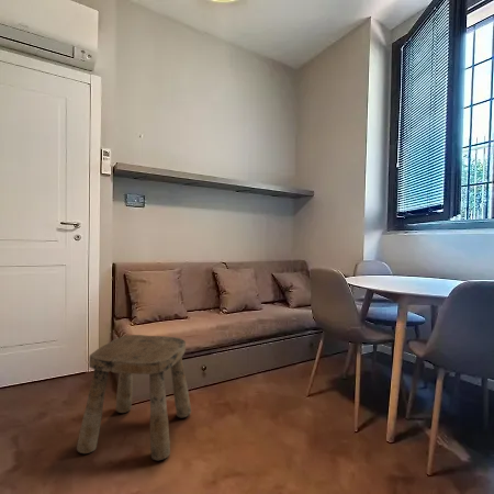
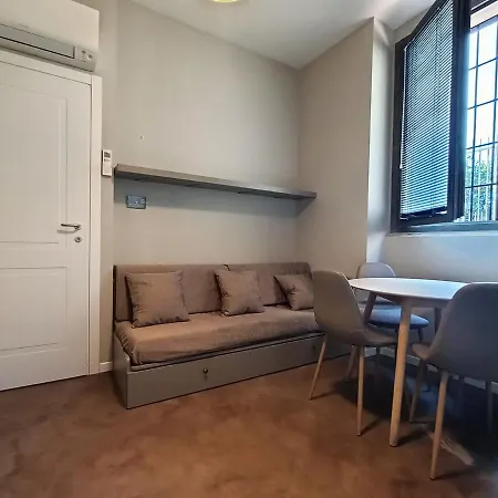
- stool (132, 389)
